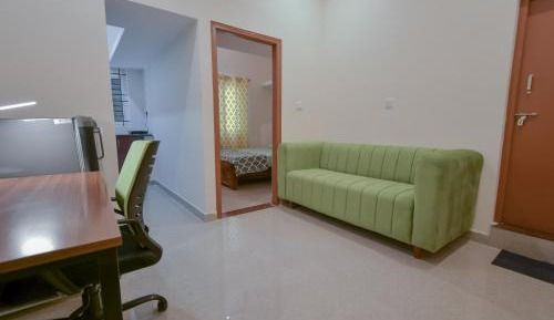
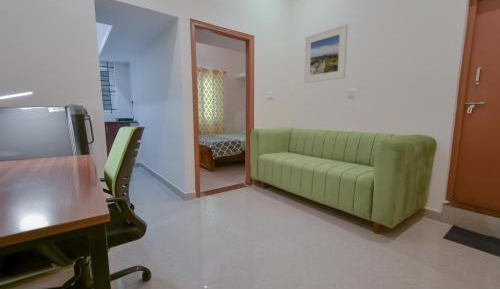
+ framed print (324, 56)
